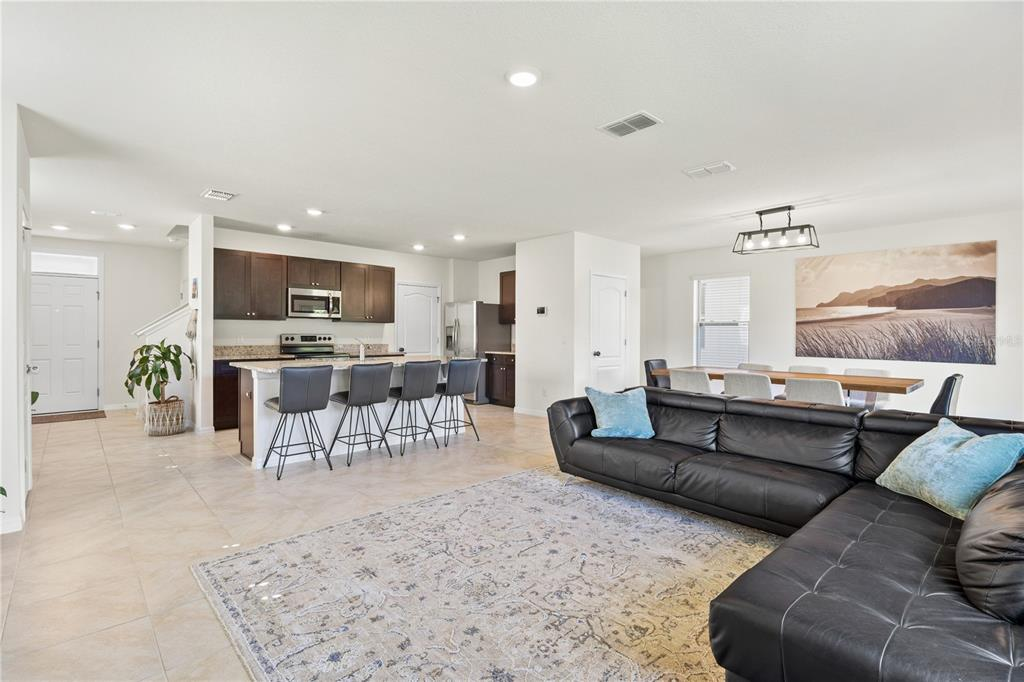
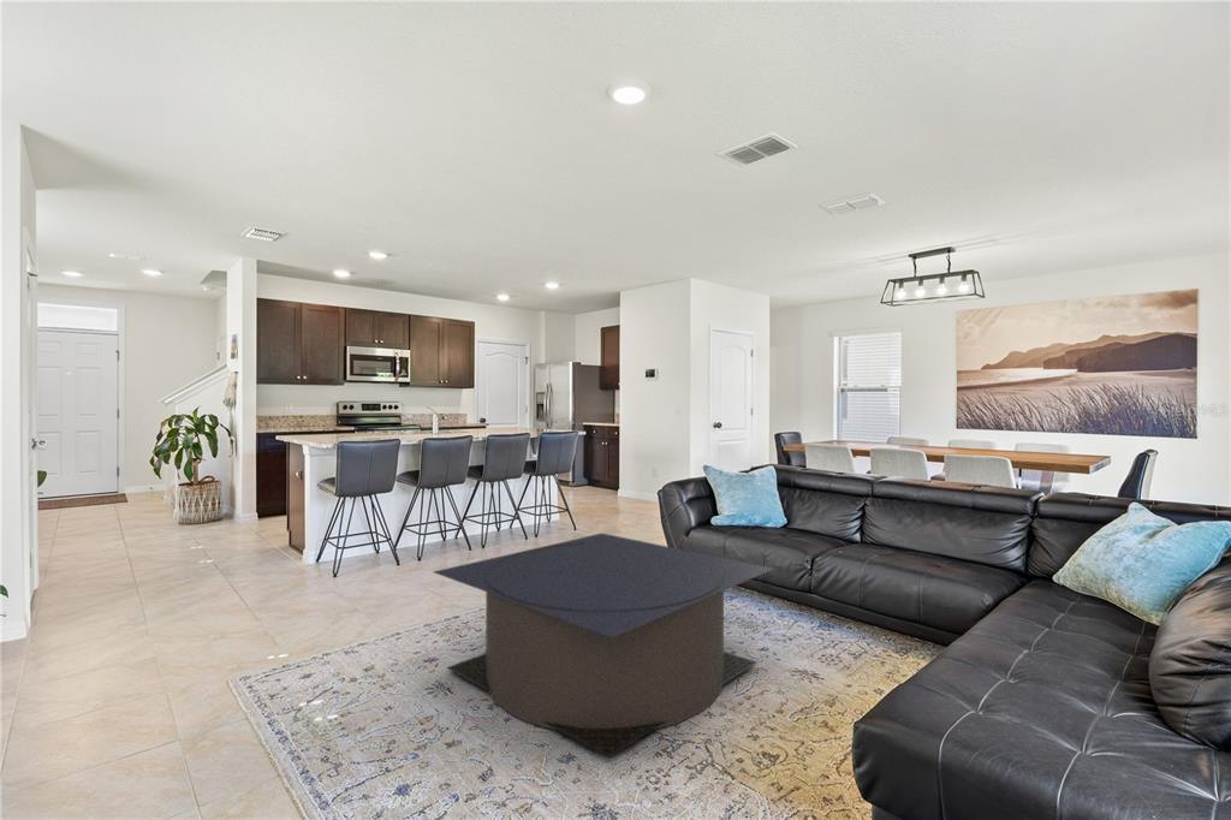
+ coffee table (605, 619)
